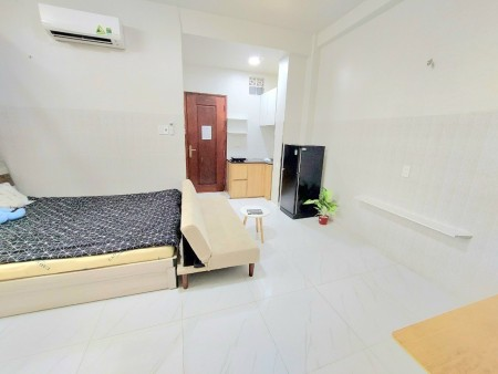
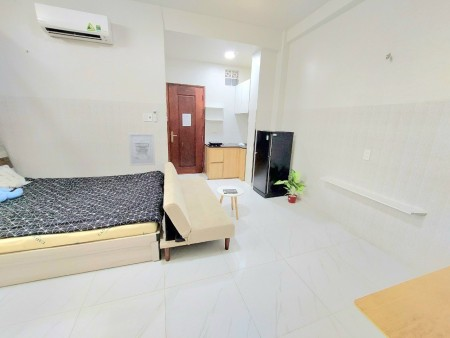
+ wall art (142, 149)
